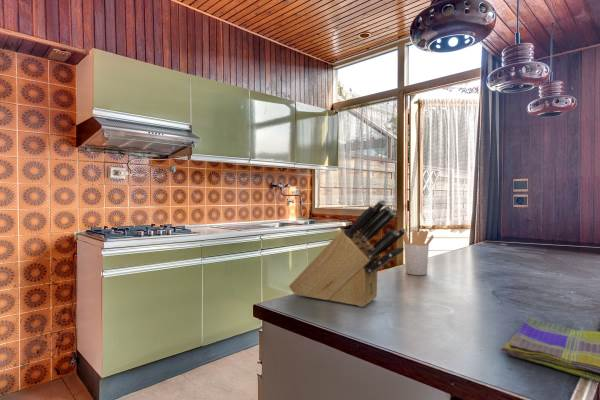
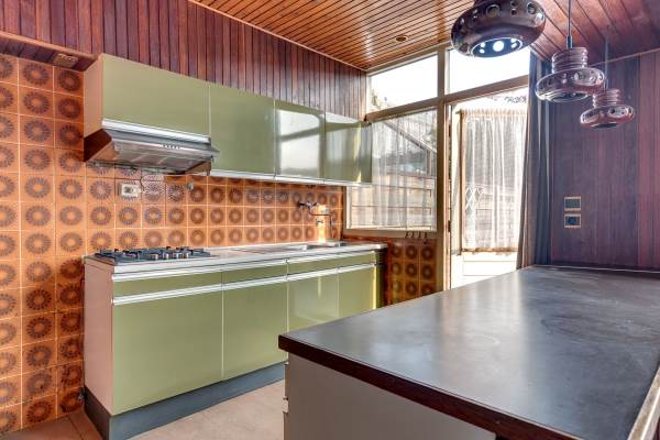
- knife block (345, 249)
- dish towel (563, 344)
- utensil holder (417, 250)
